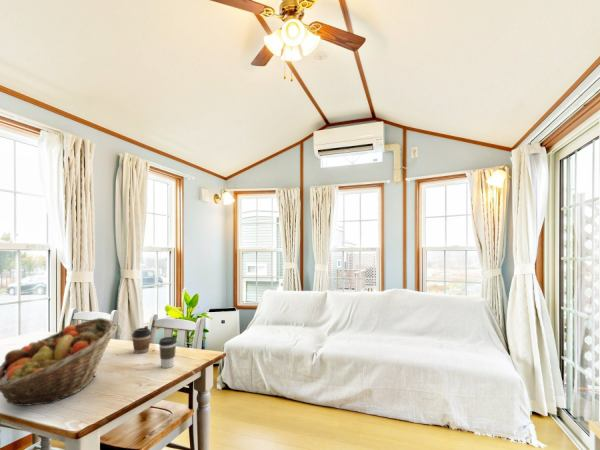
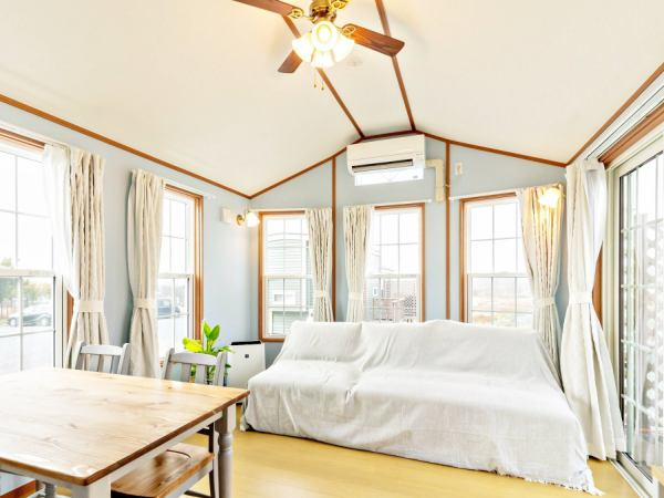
- fruit basket (59, 356)
- coffee cup (167, 352)
- coffee cup (141, 339)
